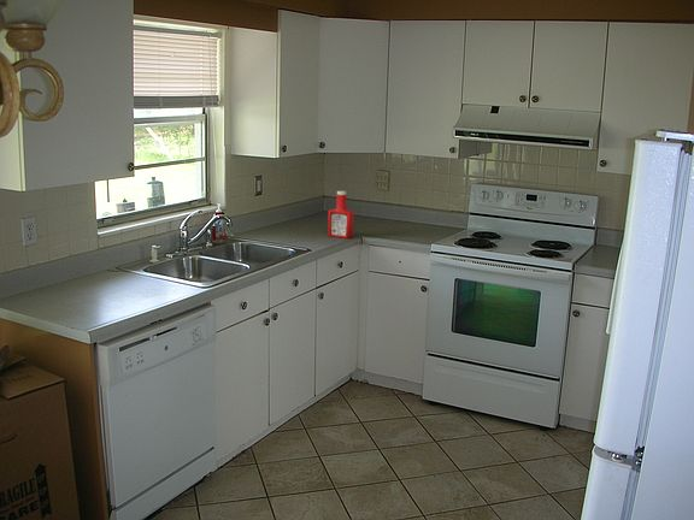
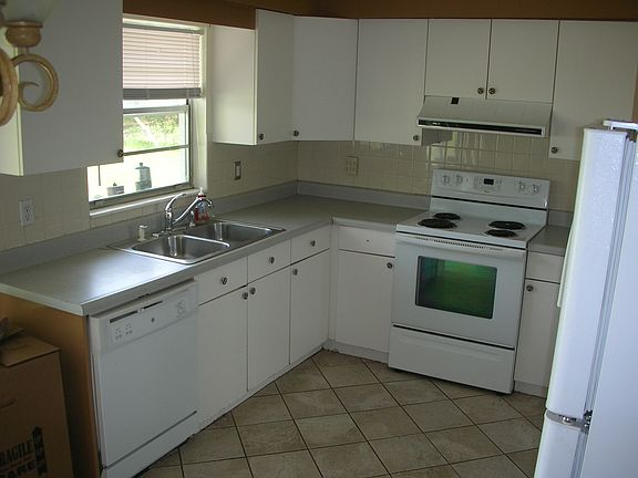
- soap bottle (341, 213)
